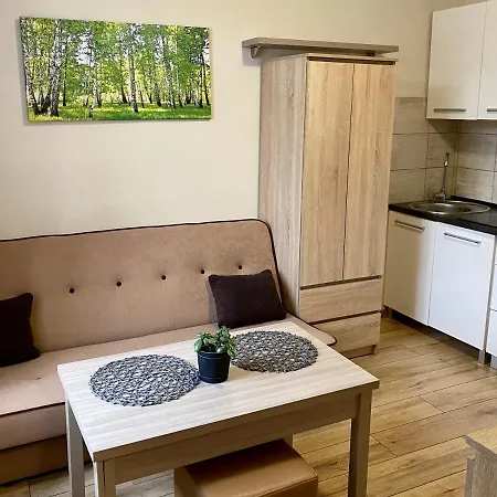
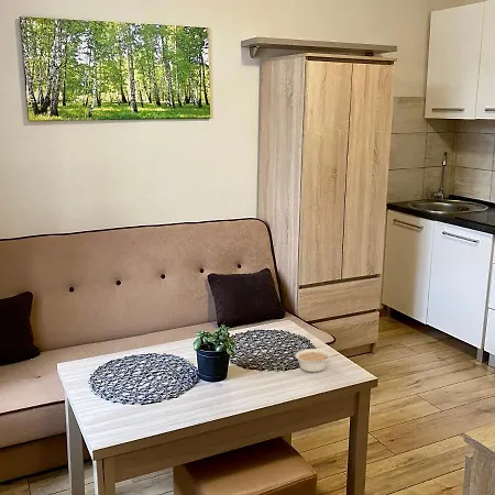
+ legume (314, 360)
